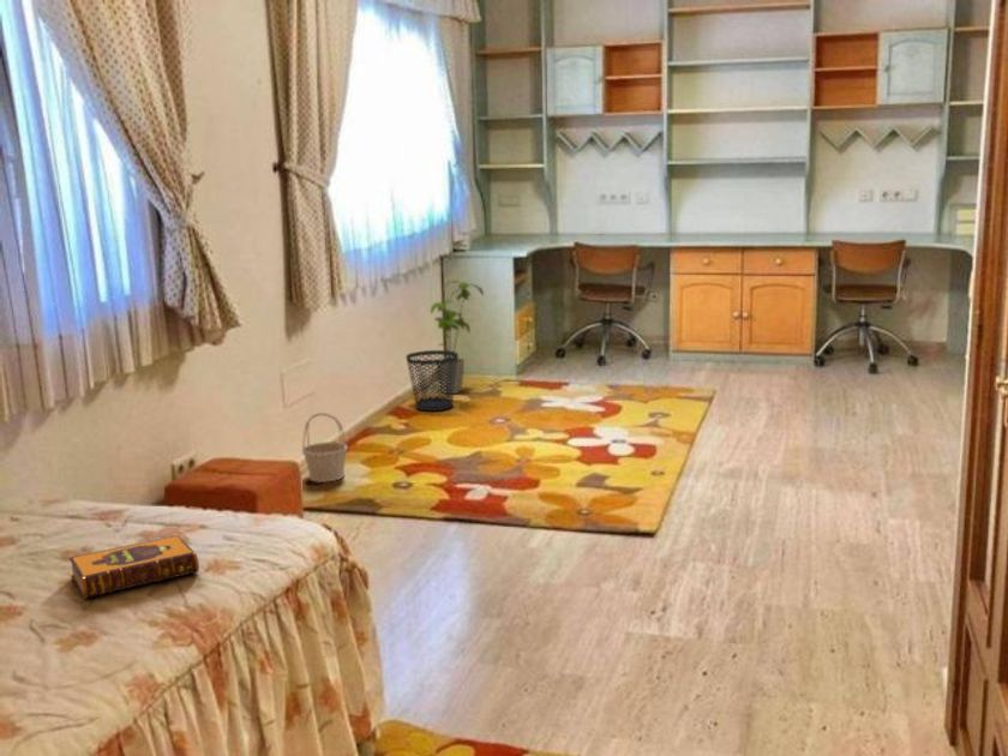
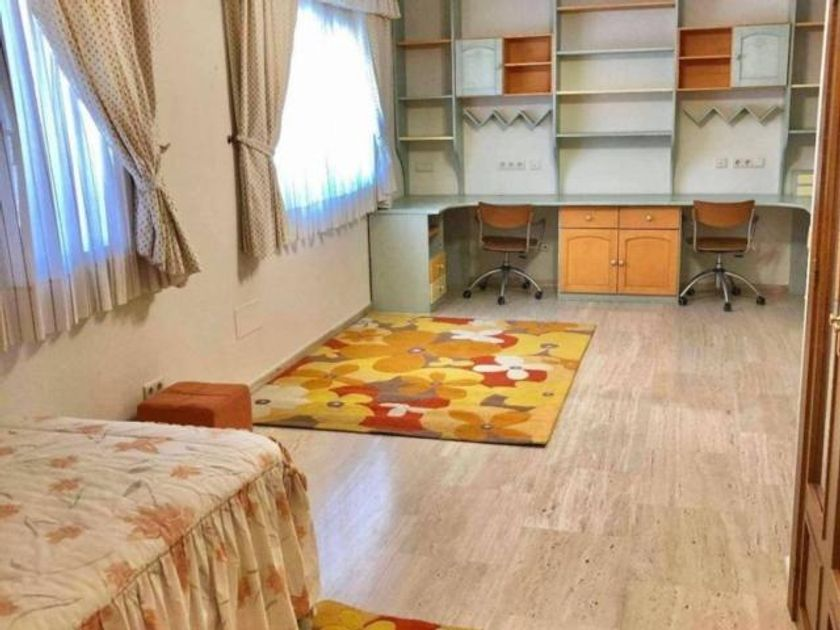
- house plant (456, 336)
- hardback book (133, 565)
- basket (324, 444)
- wastebasket (432, 380)
